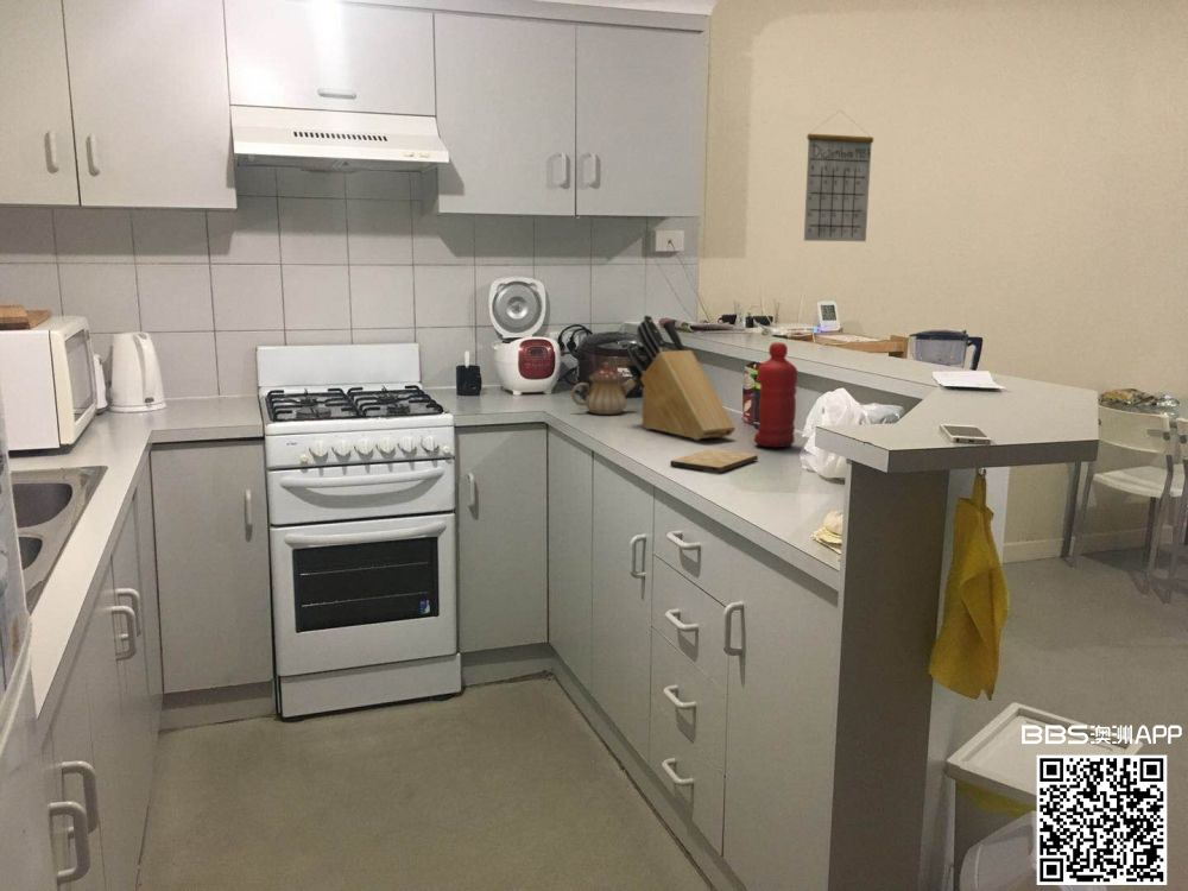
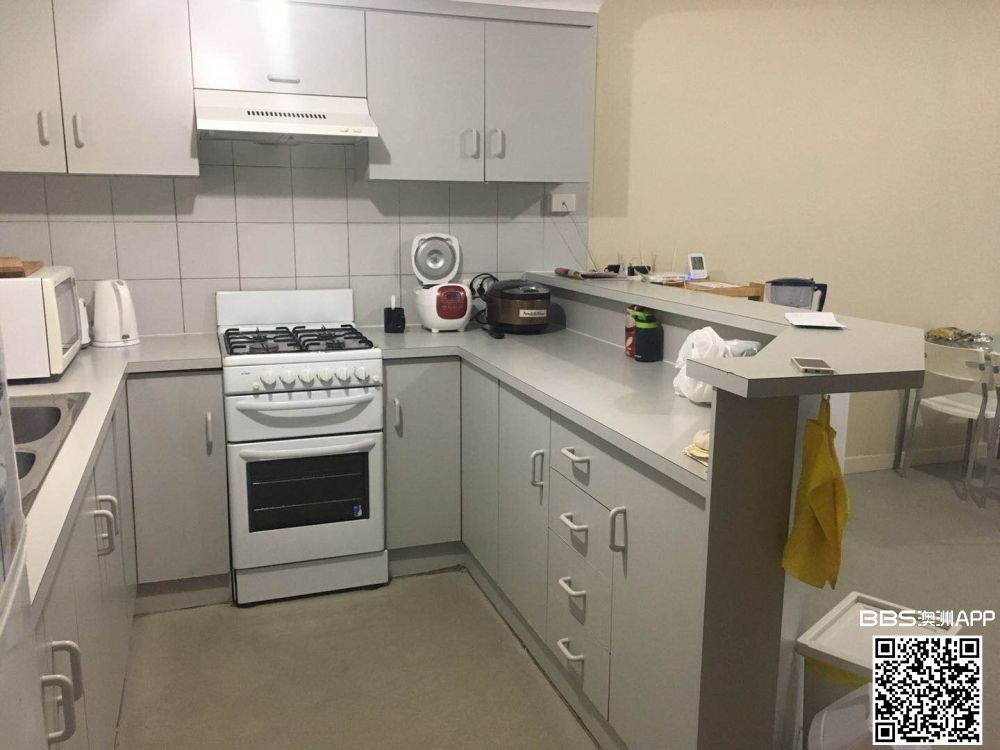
- water bottle (776, 394)
- knife block (677, 374)
- cutting board (714, 460)
- teapot (602, 386)
- calendar (838, 176)
